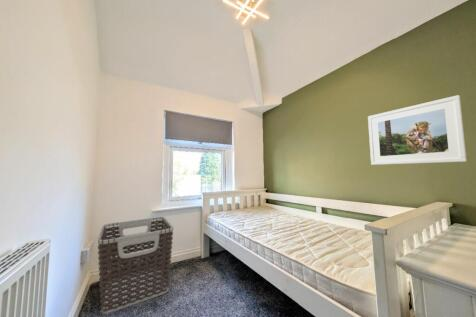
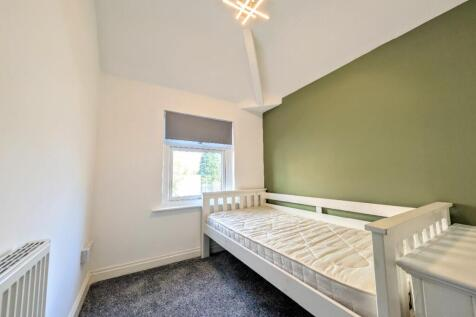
- clothes hamper (136, 256)
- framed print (409, 135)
